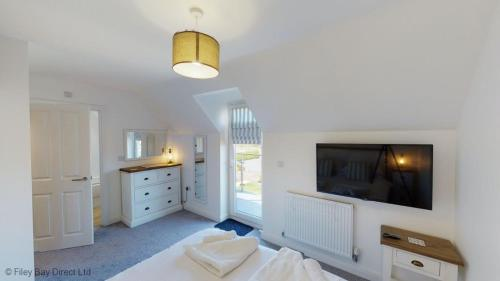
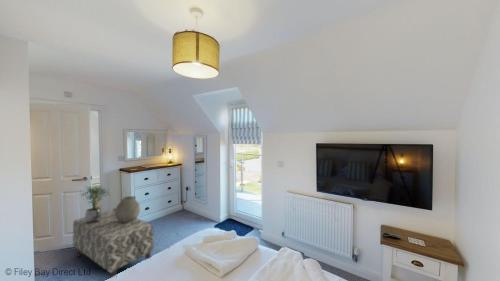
+ bench (112, 241)
+ potted plant (94, 203)
+ ceramic pot (126, 209)
